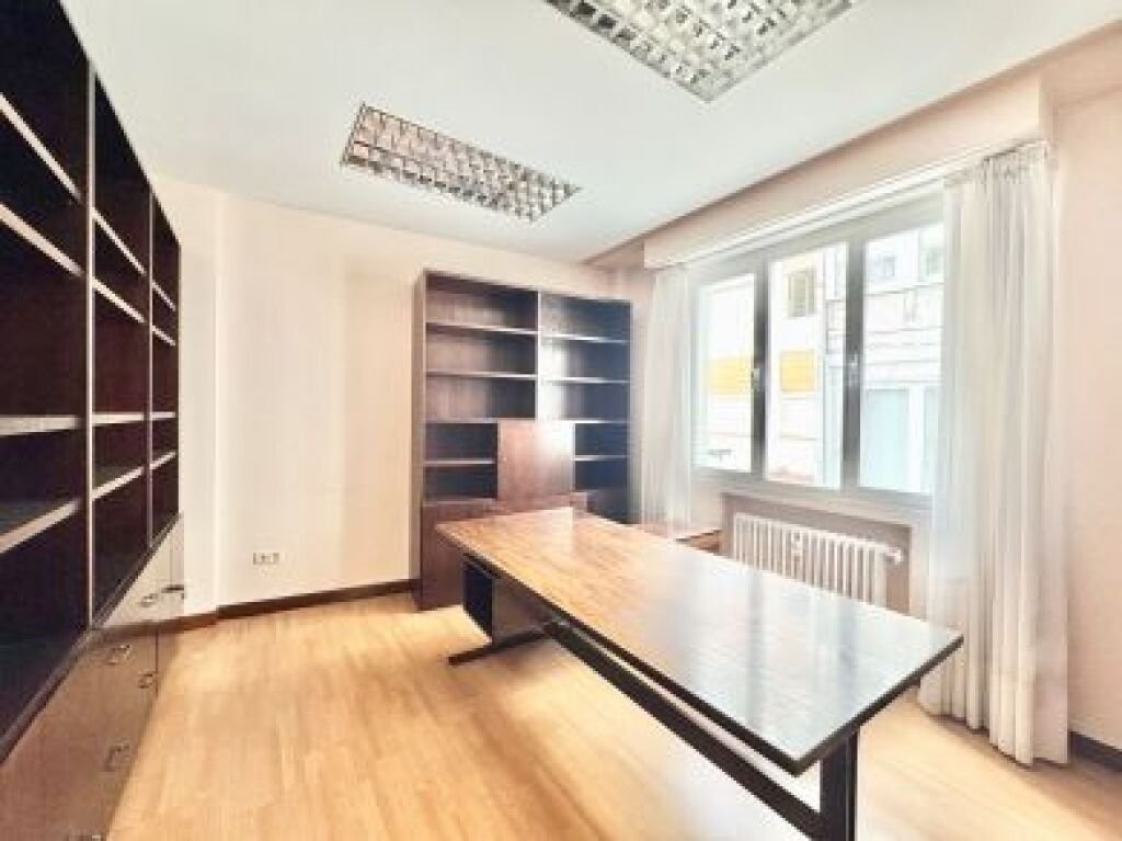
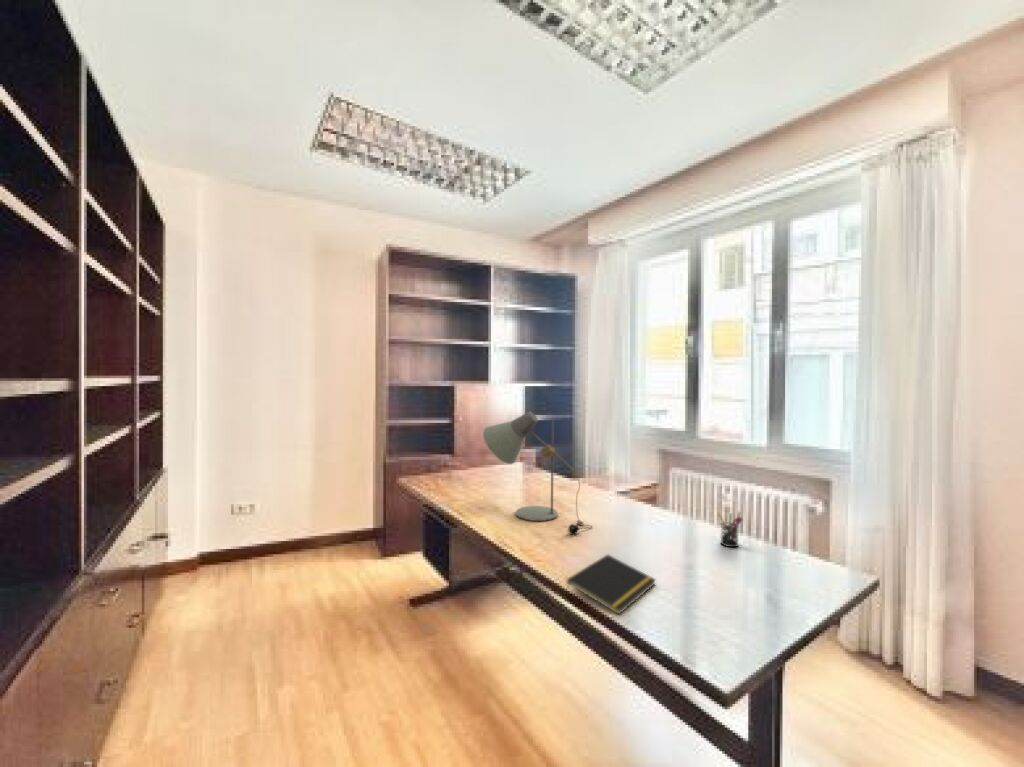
+ pen holder (730, 527)
+ notepad (612, 581)
+ desk lamp (542, 456)
